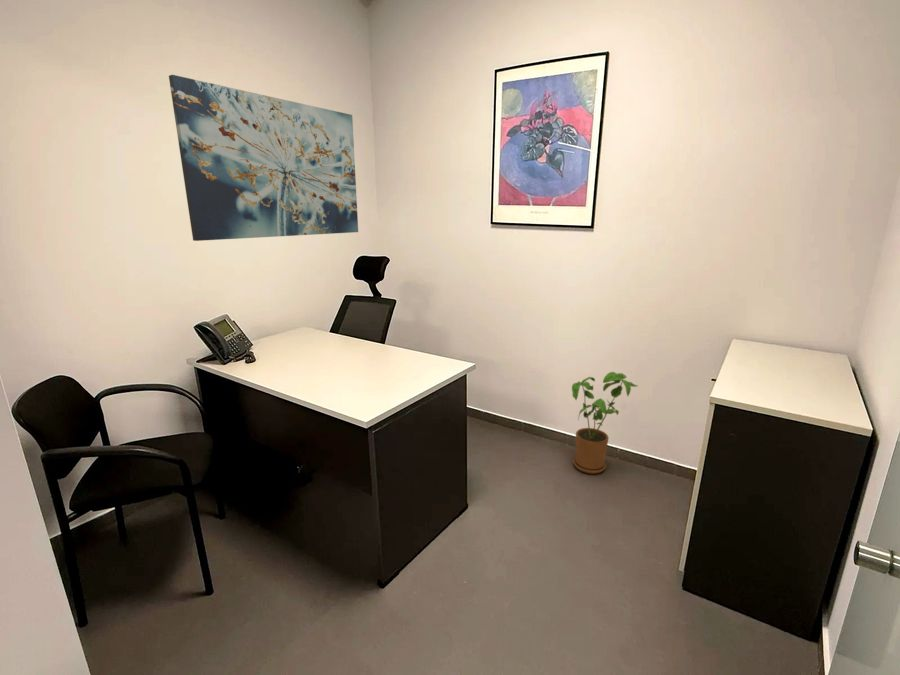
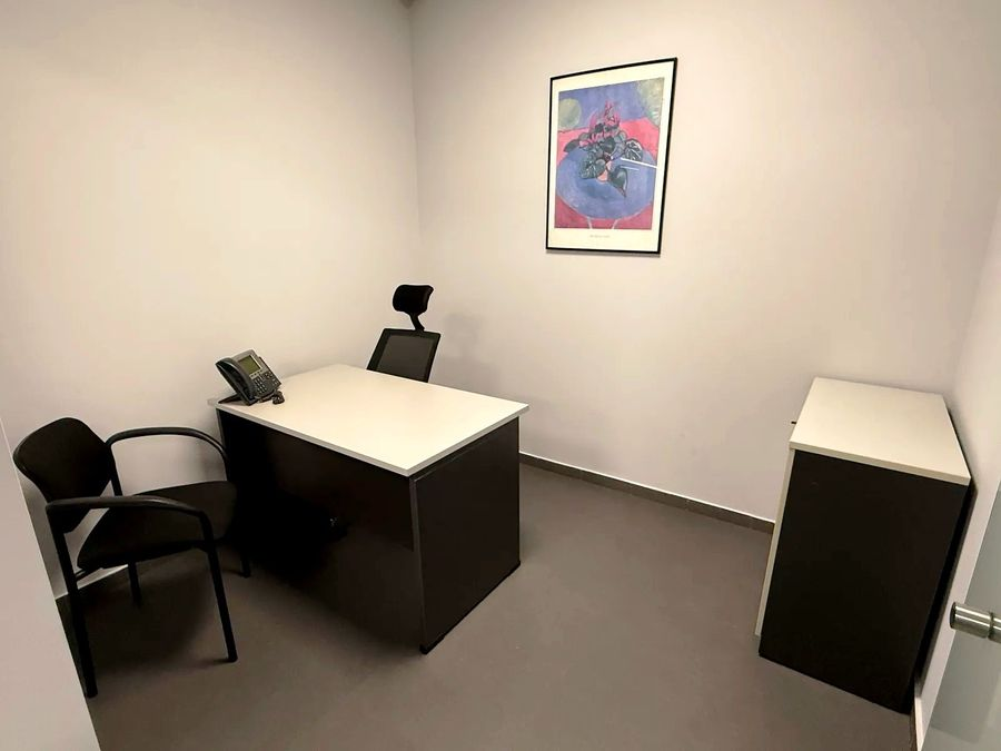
- house plant (594, 421)
- wall art (282, 169)
